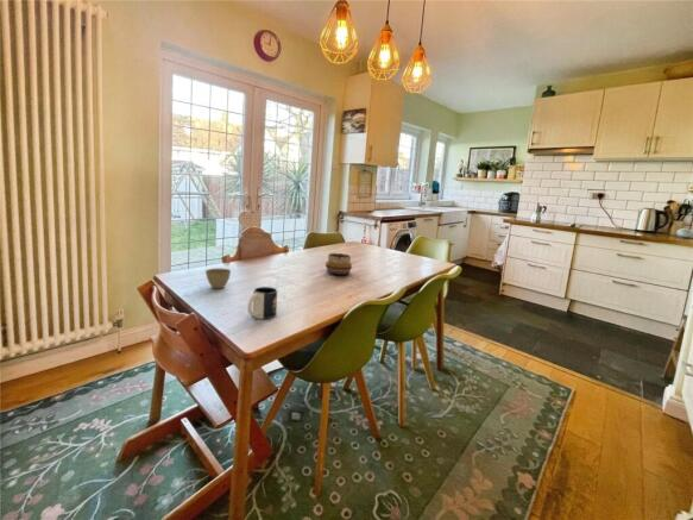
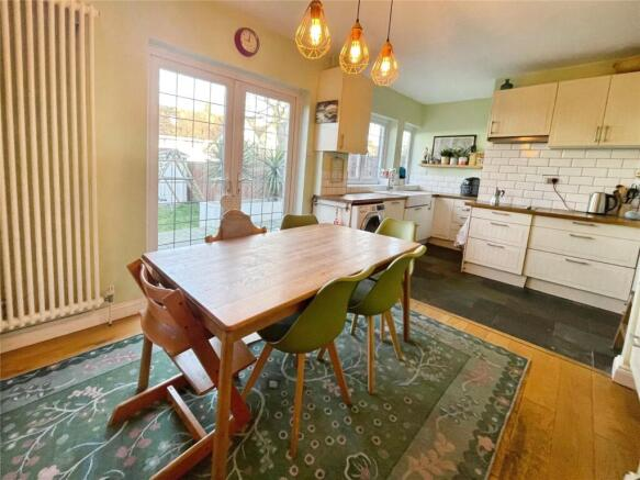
- flower pot (218, 278)
- decorative bowl (339, 263)
- mug (260, 303)
